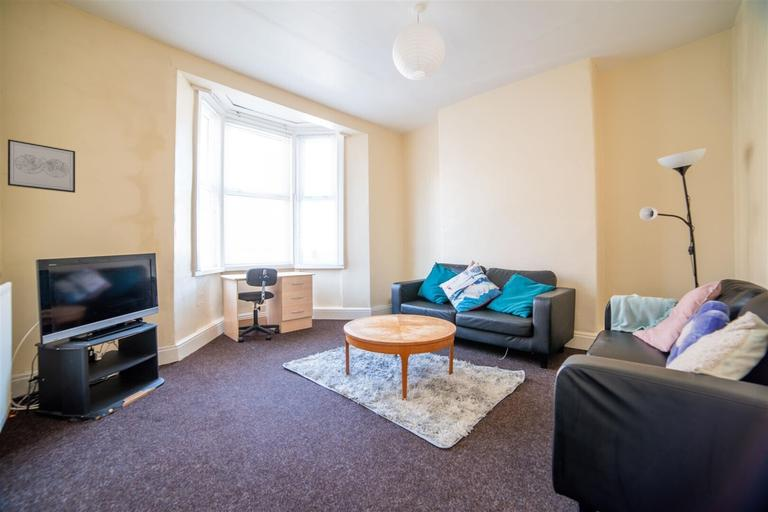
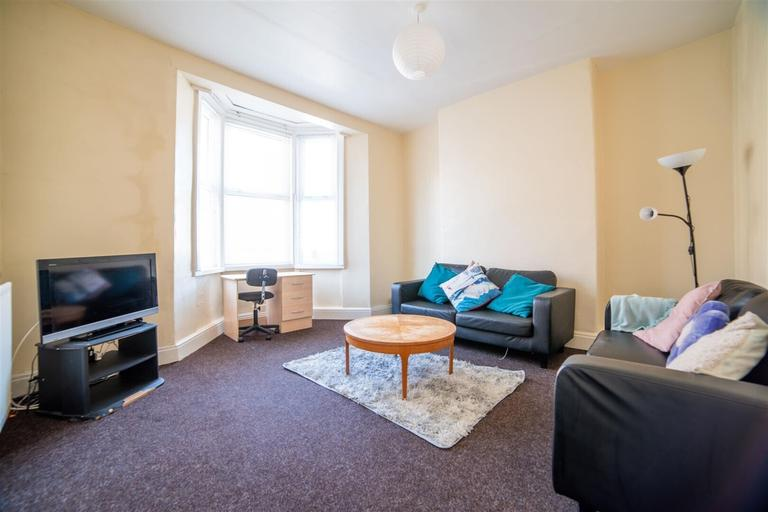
- wall art (43, 167)
